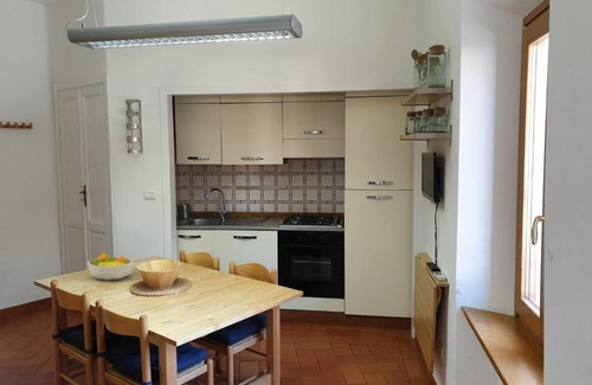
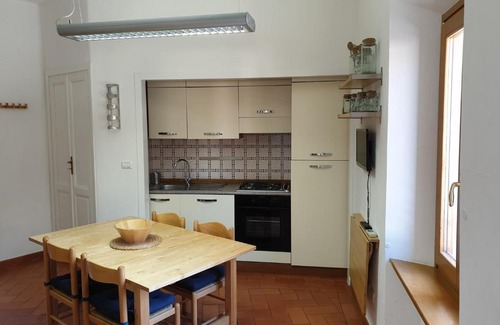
- fruit bowl (110, 265)
